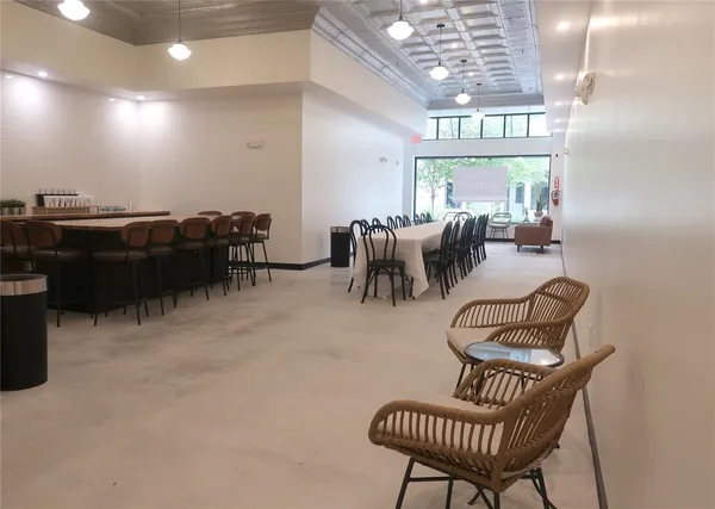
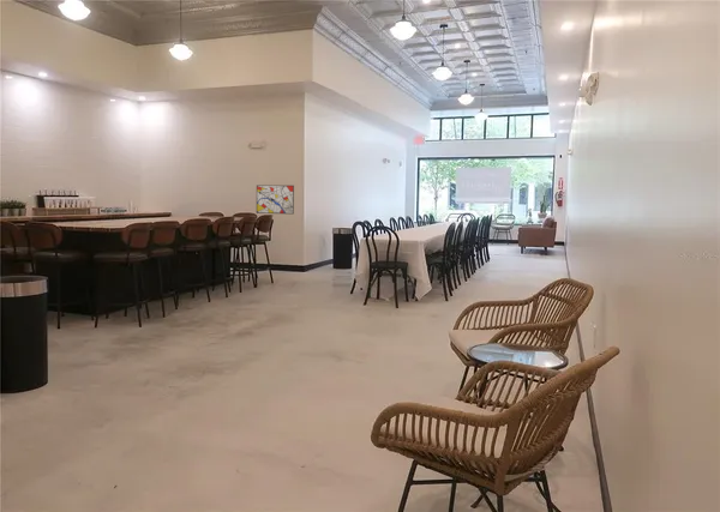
+ wall art (275, 199)
